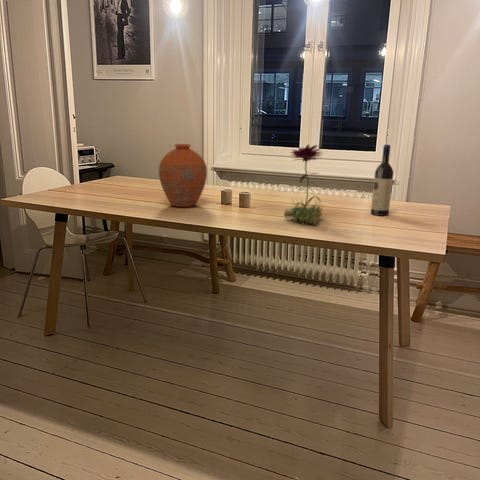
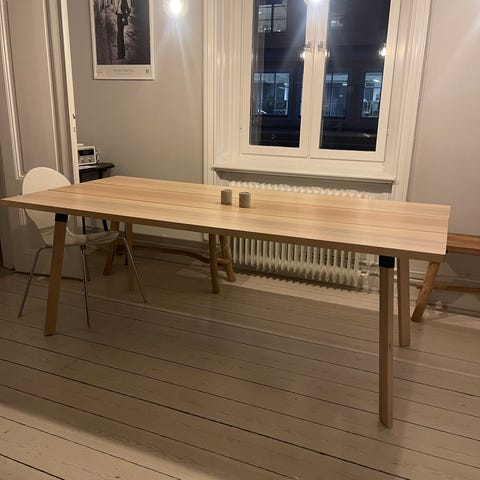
- vase (183, 175)
- flower (307, 182)
- wine bottle (383, 179)
